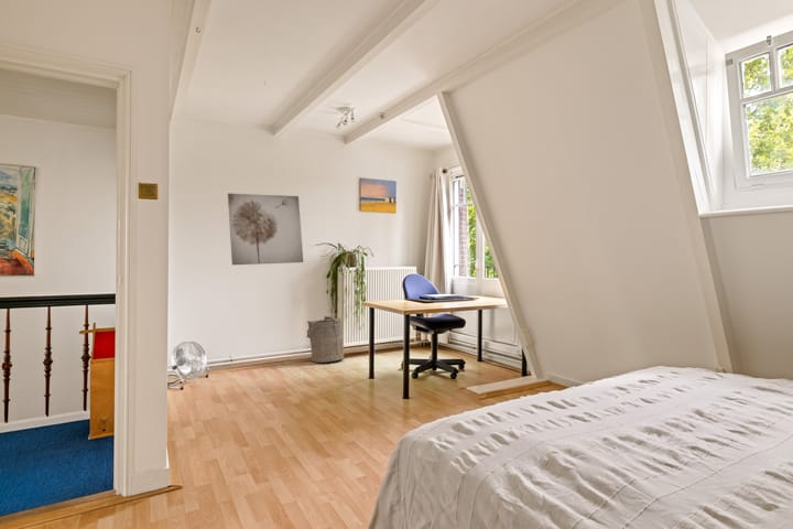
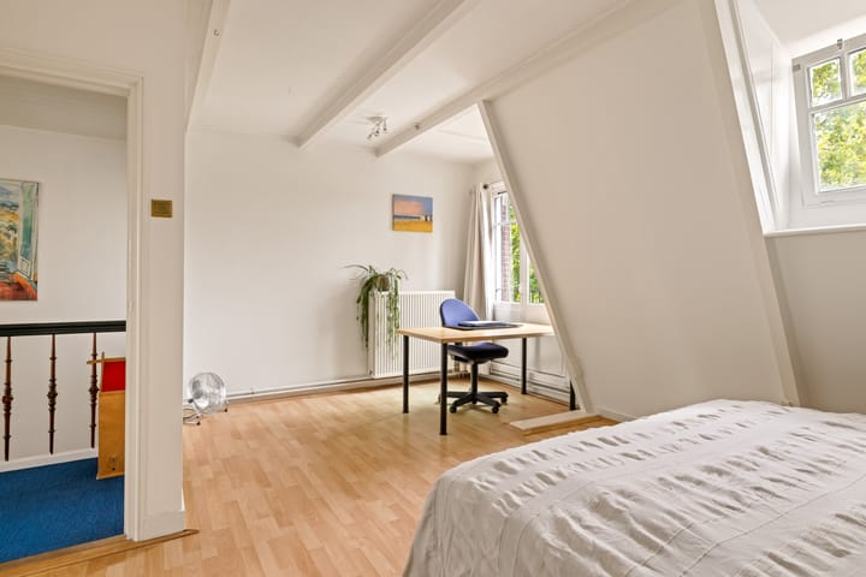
- wall art (267, 228)
- laundry hamper (324, 338)
